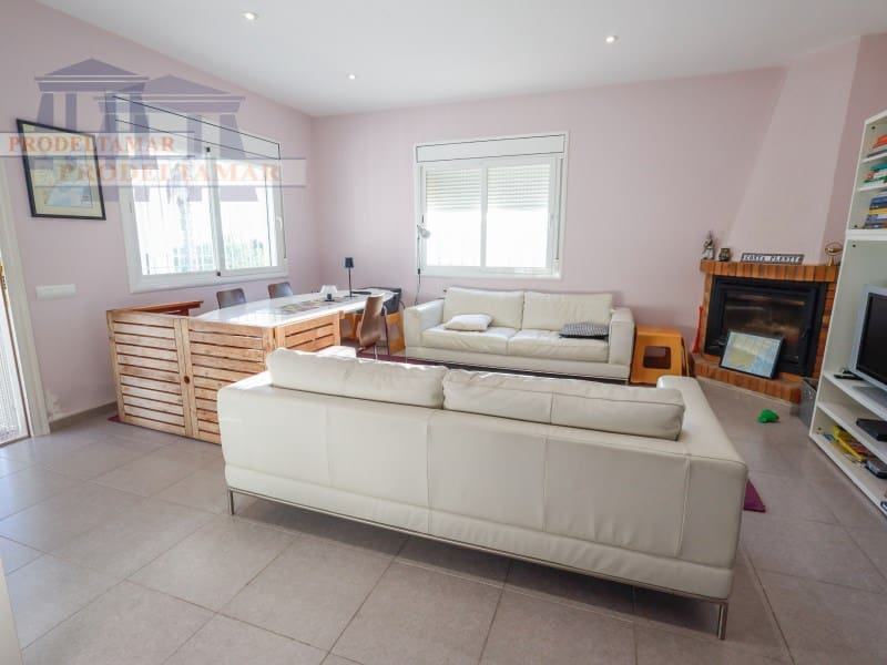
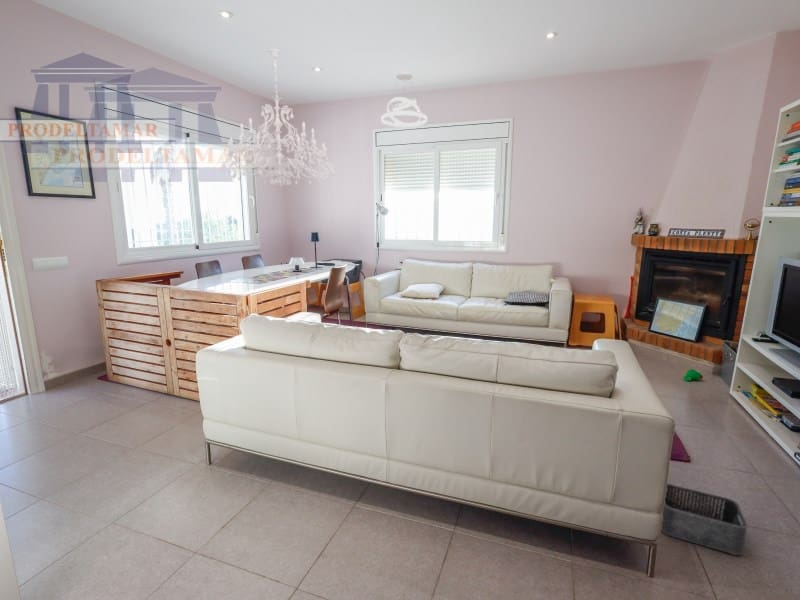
+ chandelier (277, 121)
+ pendant light (404, 99)
+ storage bin (698, 516)
